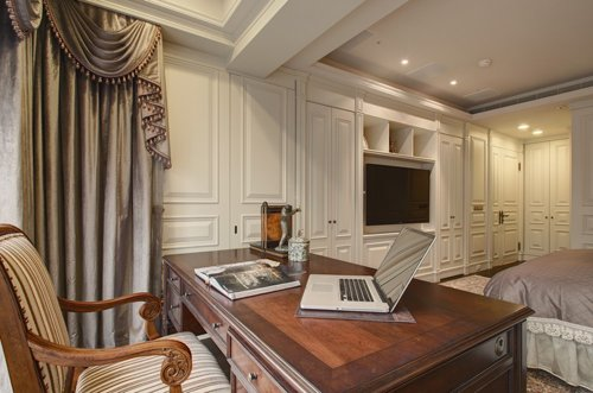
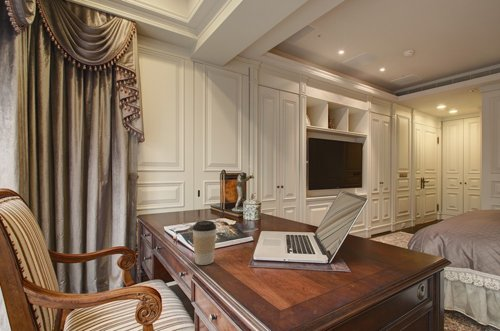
+ coffee cup (204, 241)
